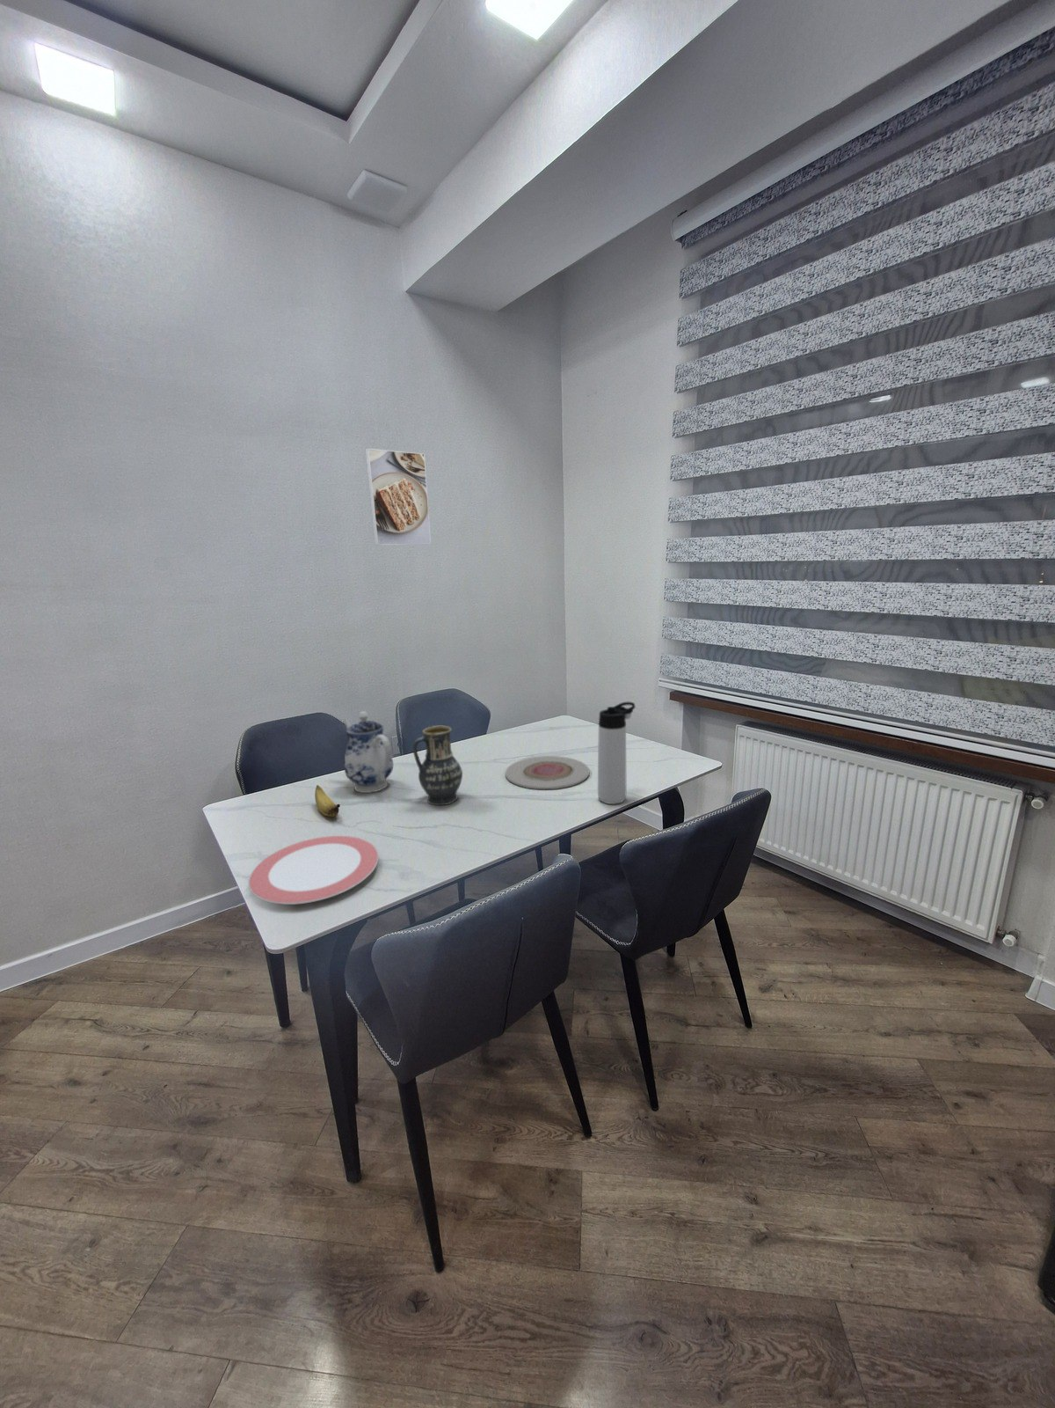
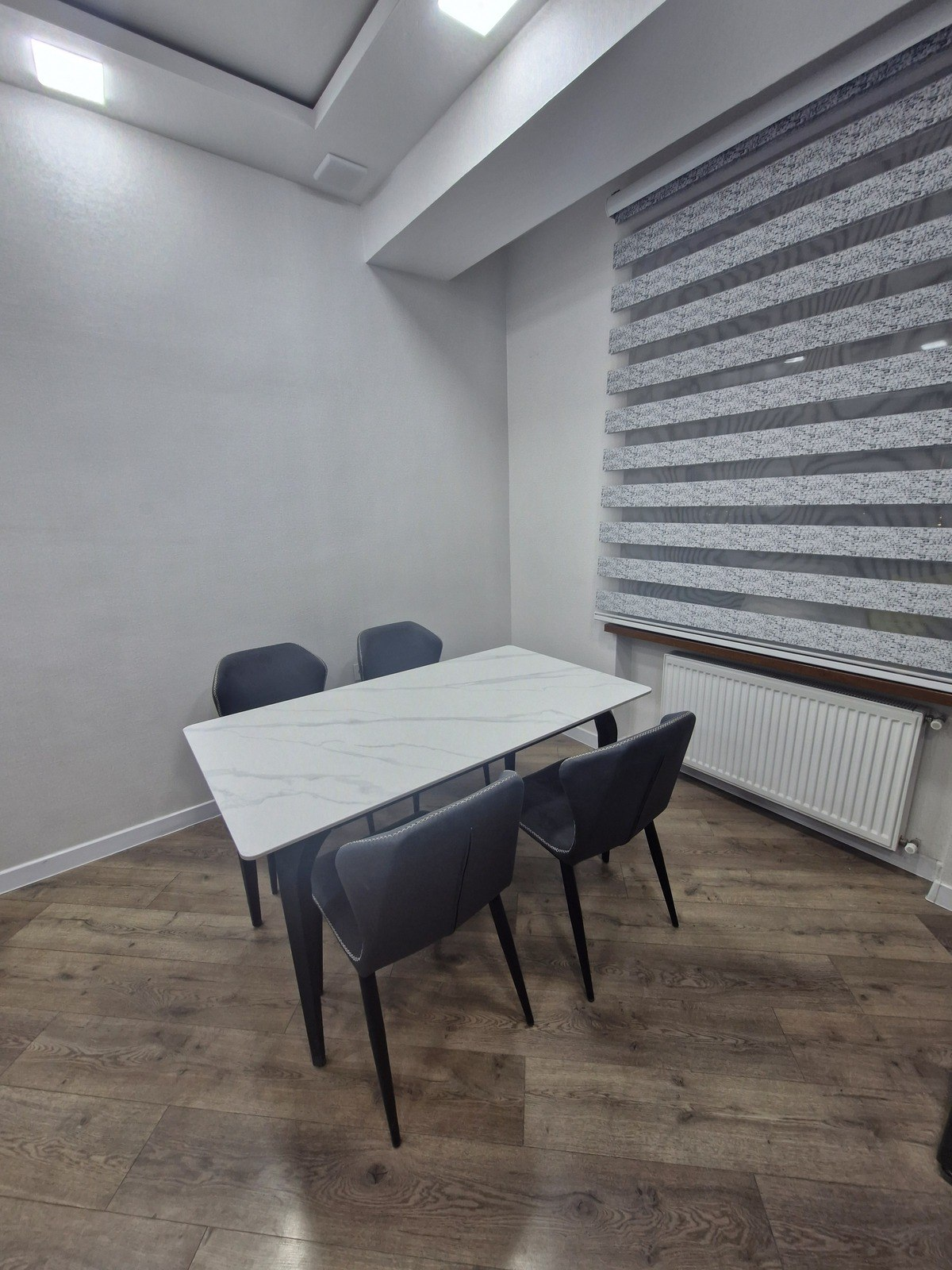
- thermos bottle (616, 753)
- vase (440, 765)
- banana (326, 804)
- teapot (367, 749)
- plate (546, 771)
- plate (316, 868)
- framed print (399, 499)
